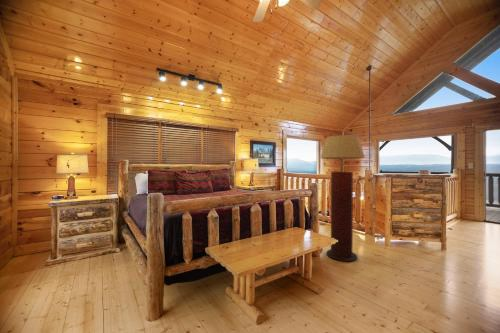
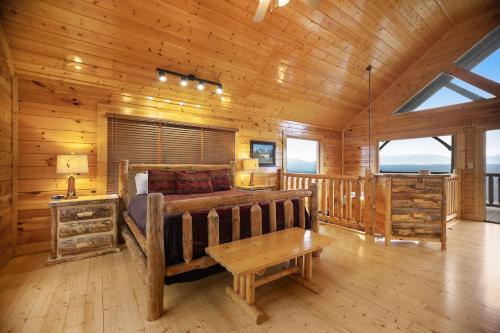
- floor lamp (341, 196)
